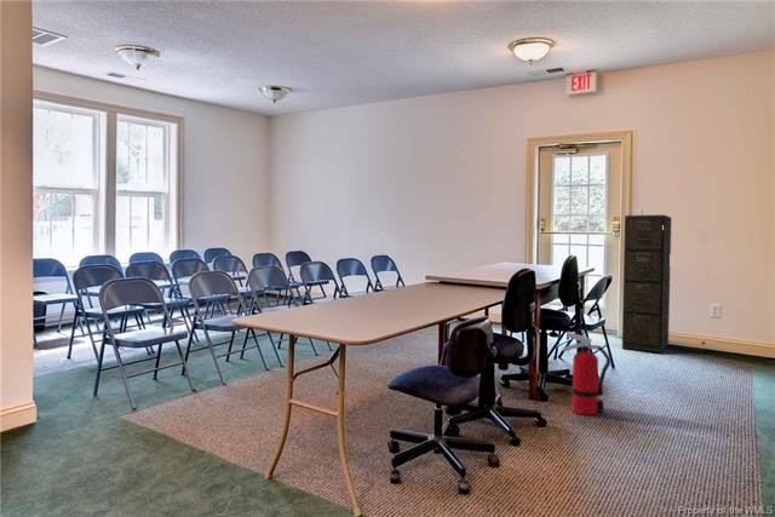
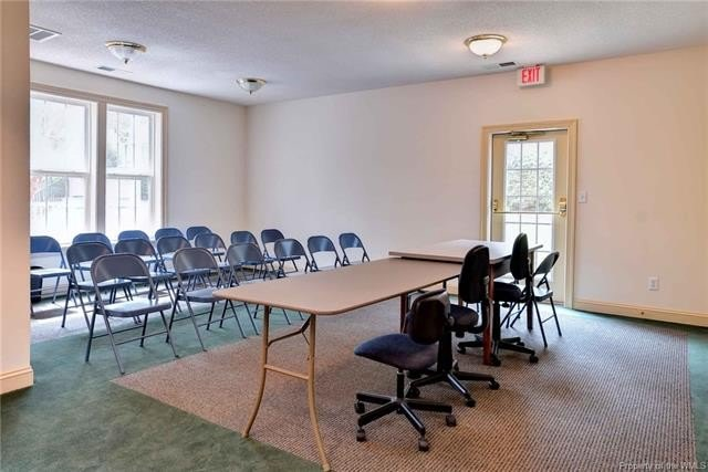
- fire extinguisher (586, 370)
- filing cabinet (647, 281)
